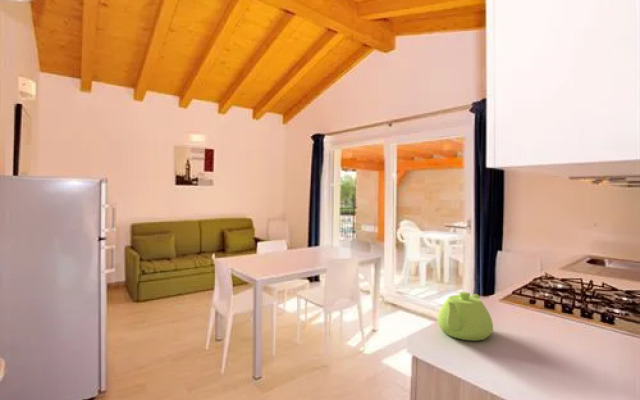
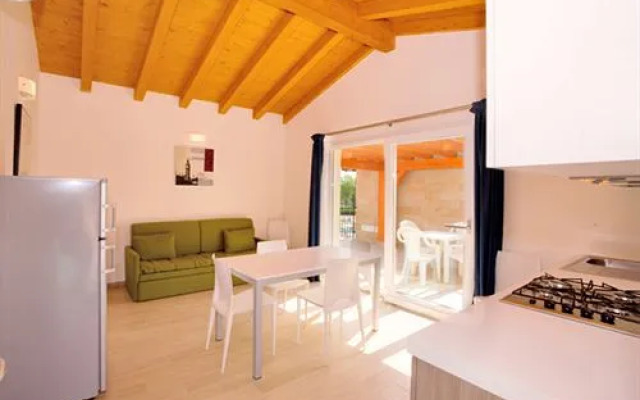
- teapot (463, 312)
